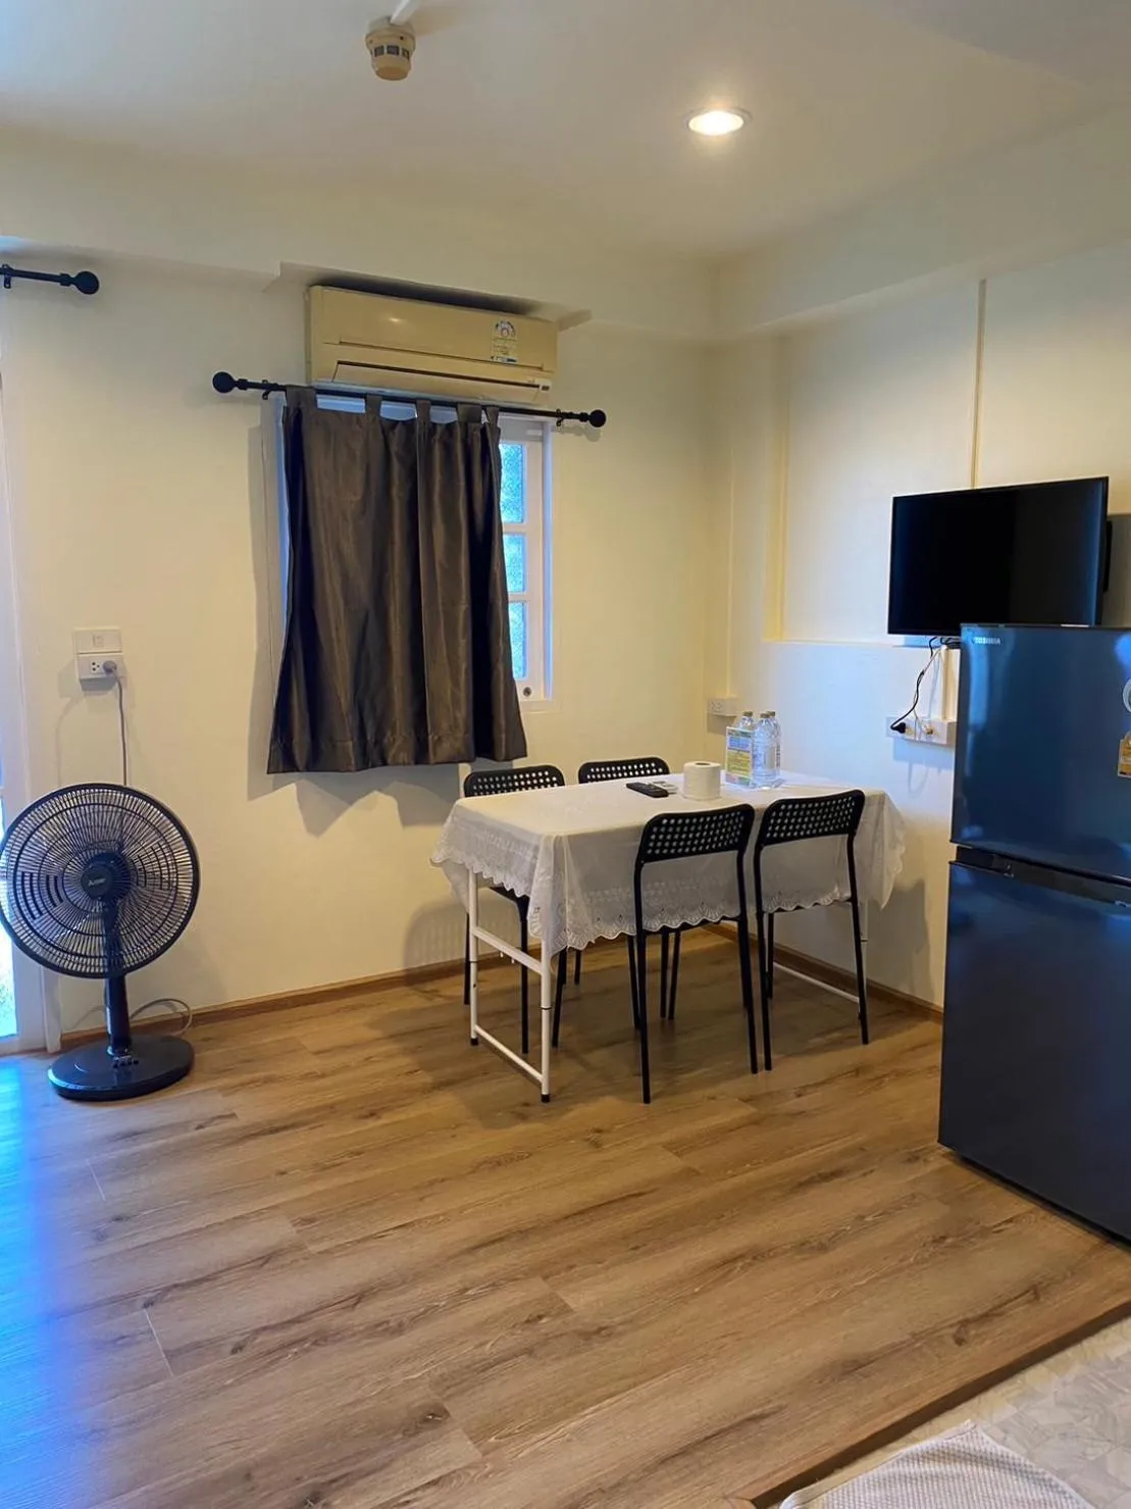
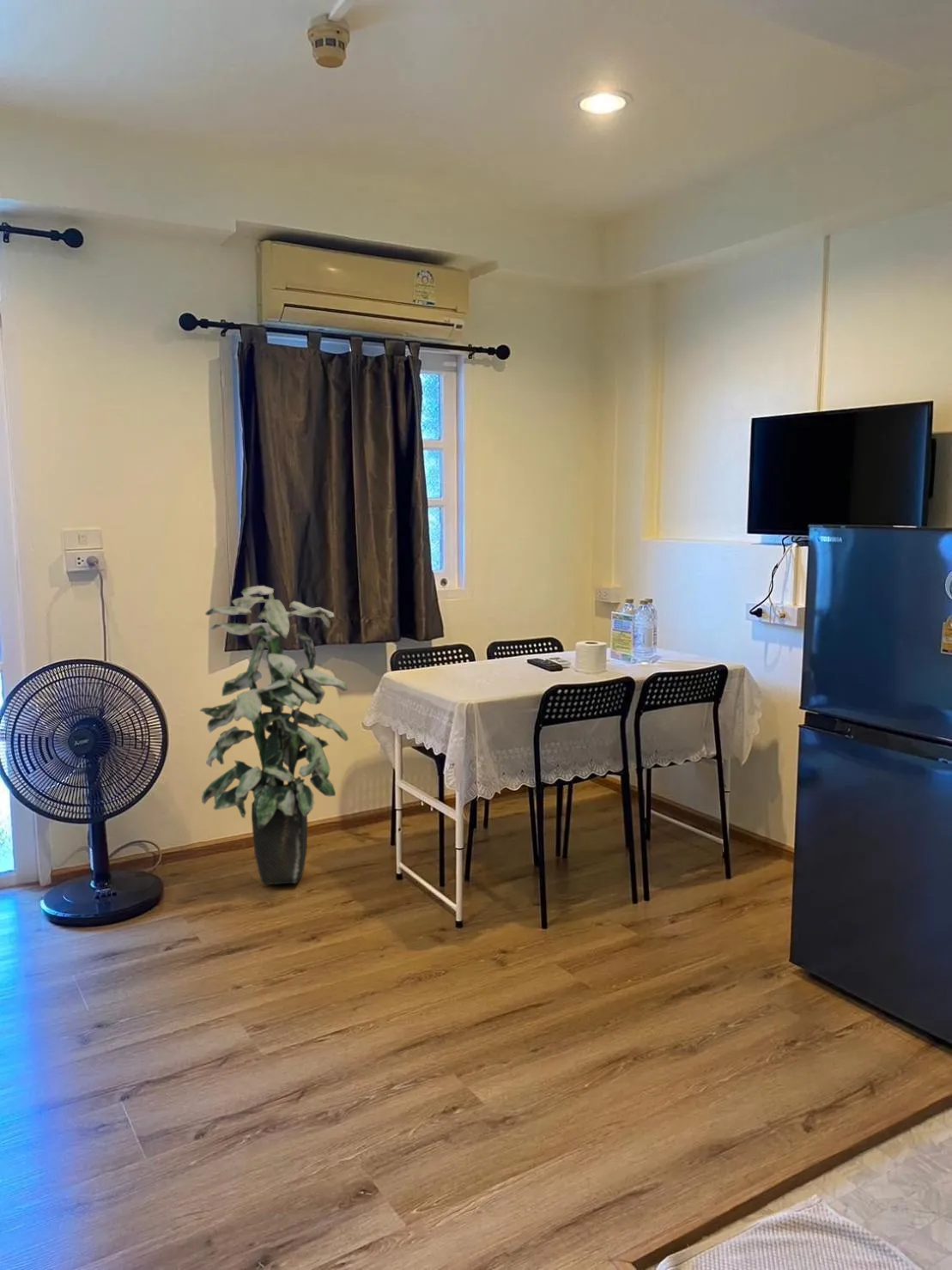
+ indoor plant (270, 733)
